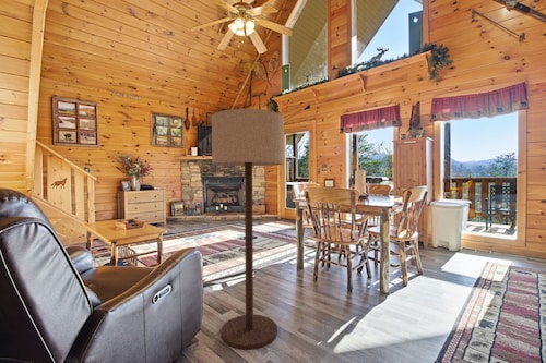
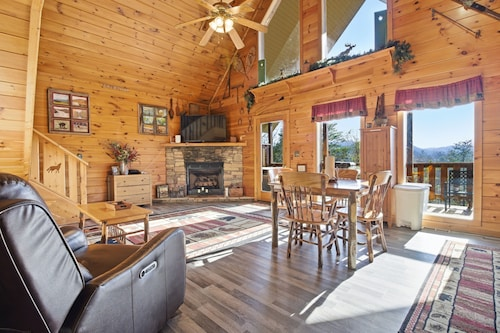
- floor lamp (248, 226)
